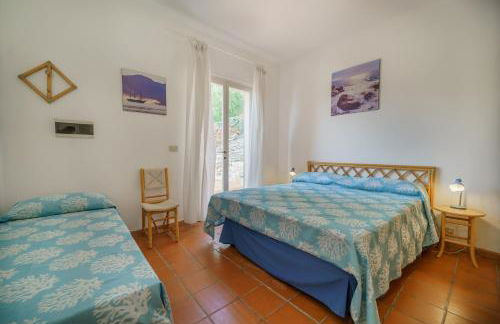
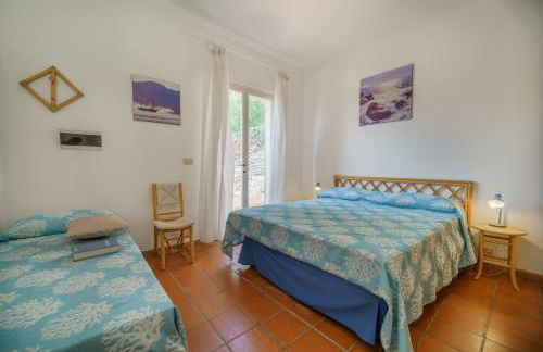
+ hardback book (96, 249)
+ pillow (97, 226)
